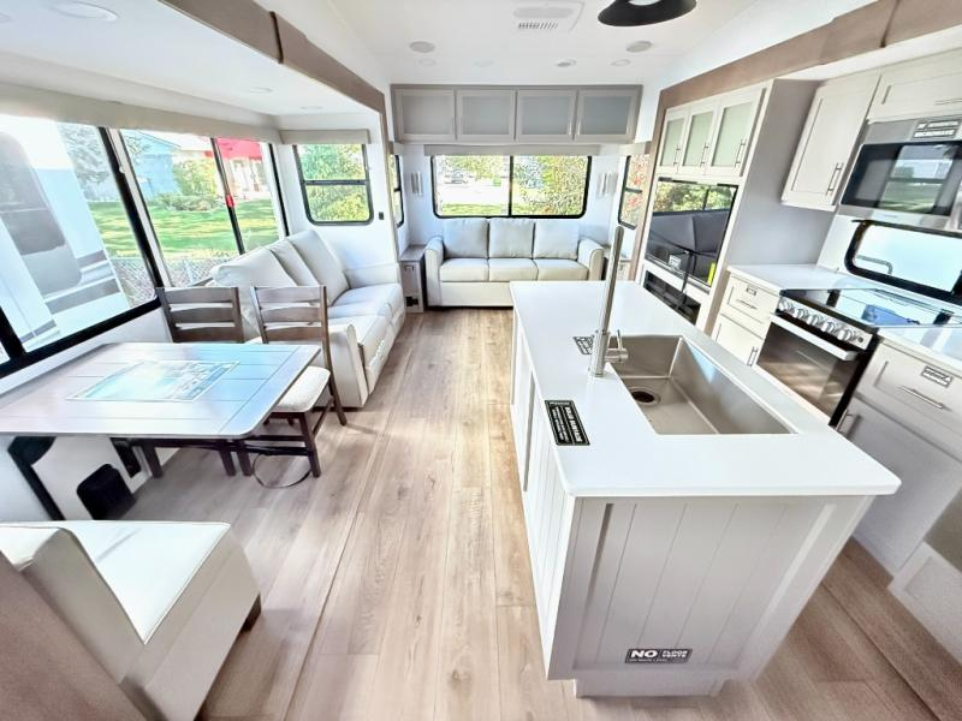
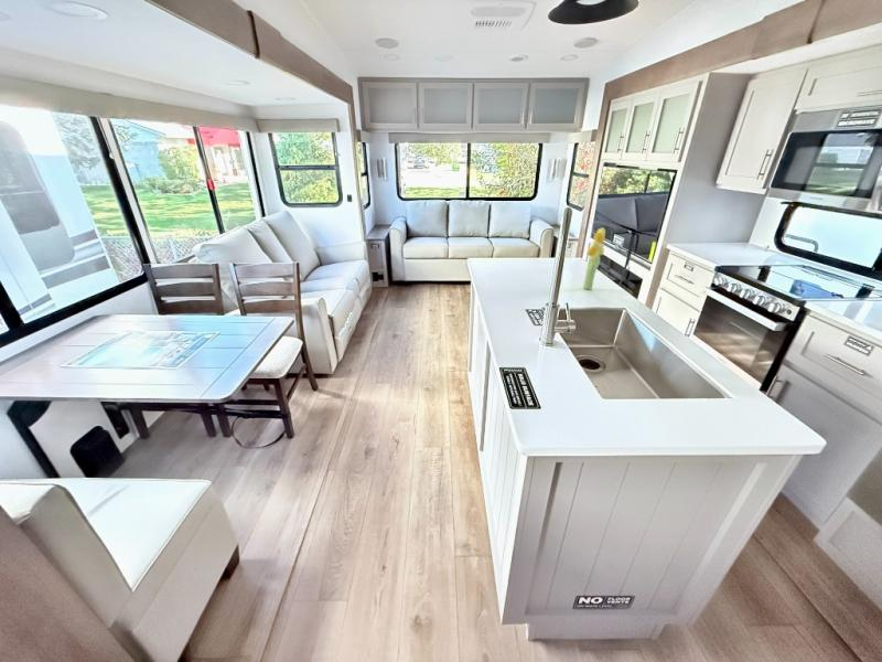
+ flower (592, 258)
